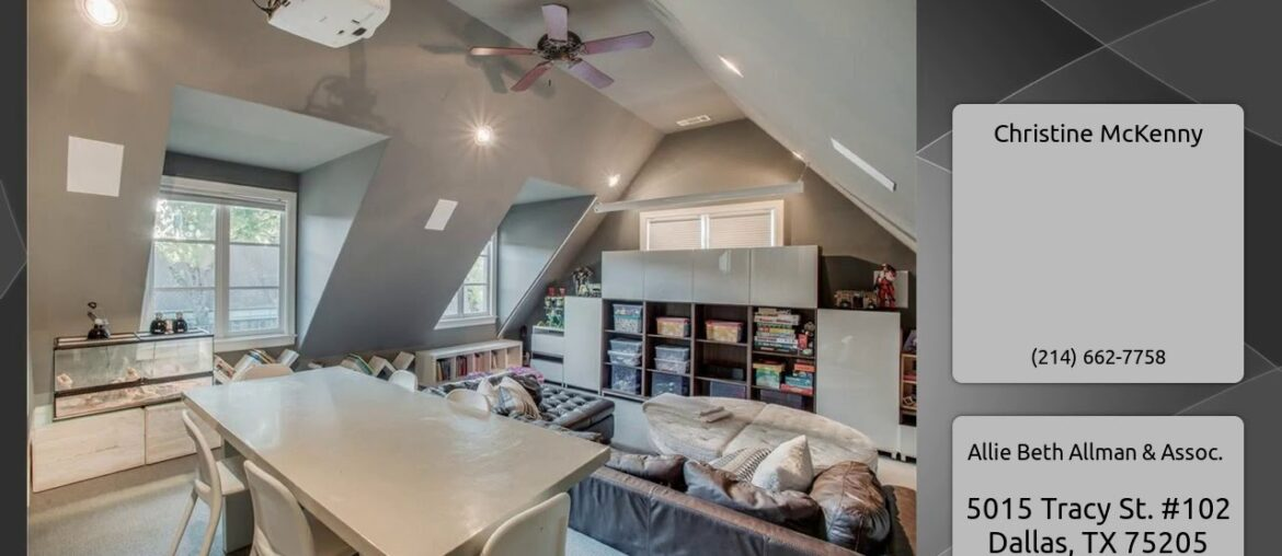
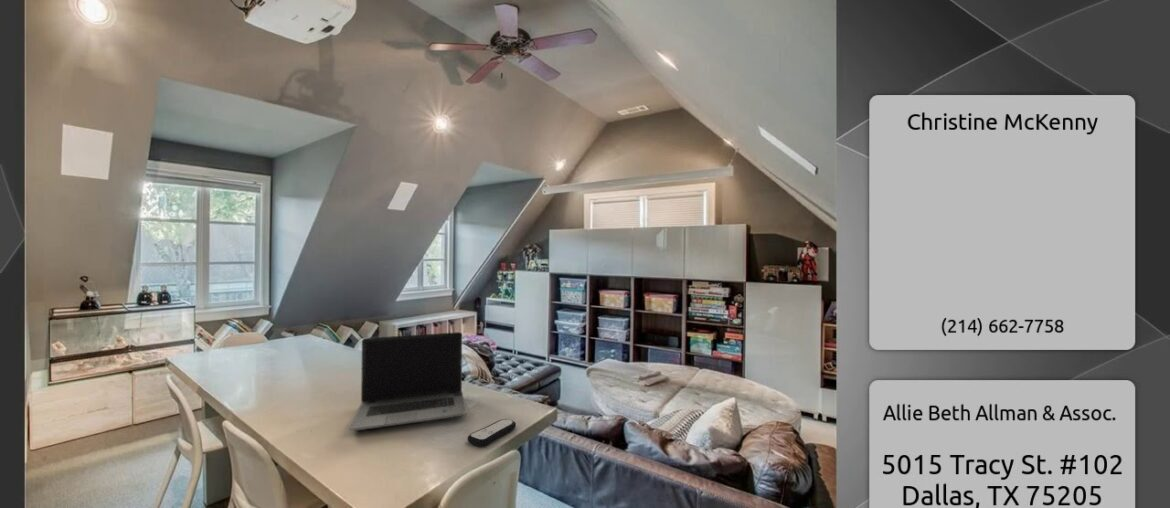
+ laptop computer (412, 377)
+ remote control (493, 431)
